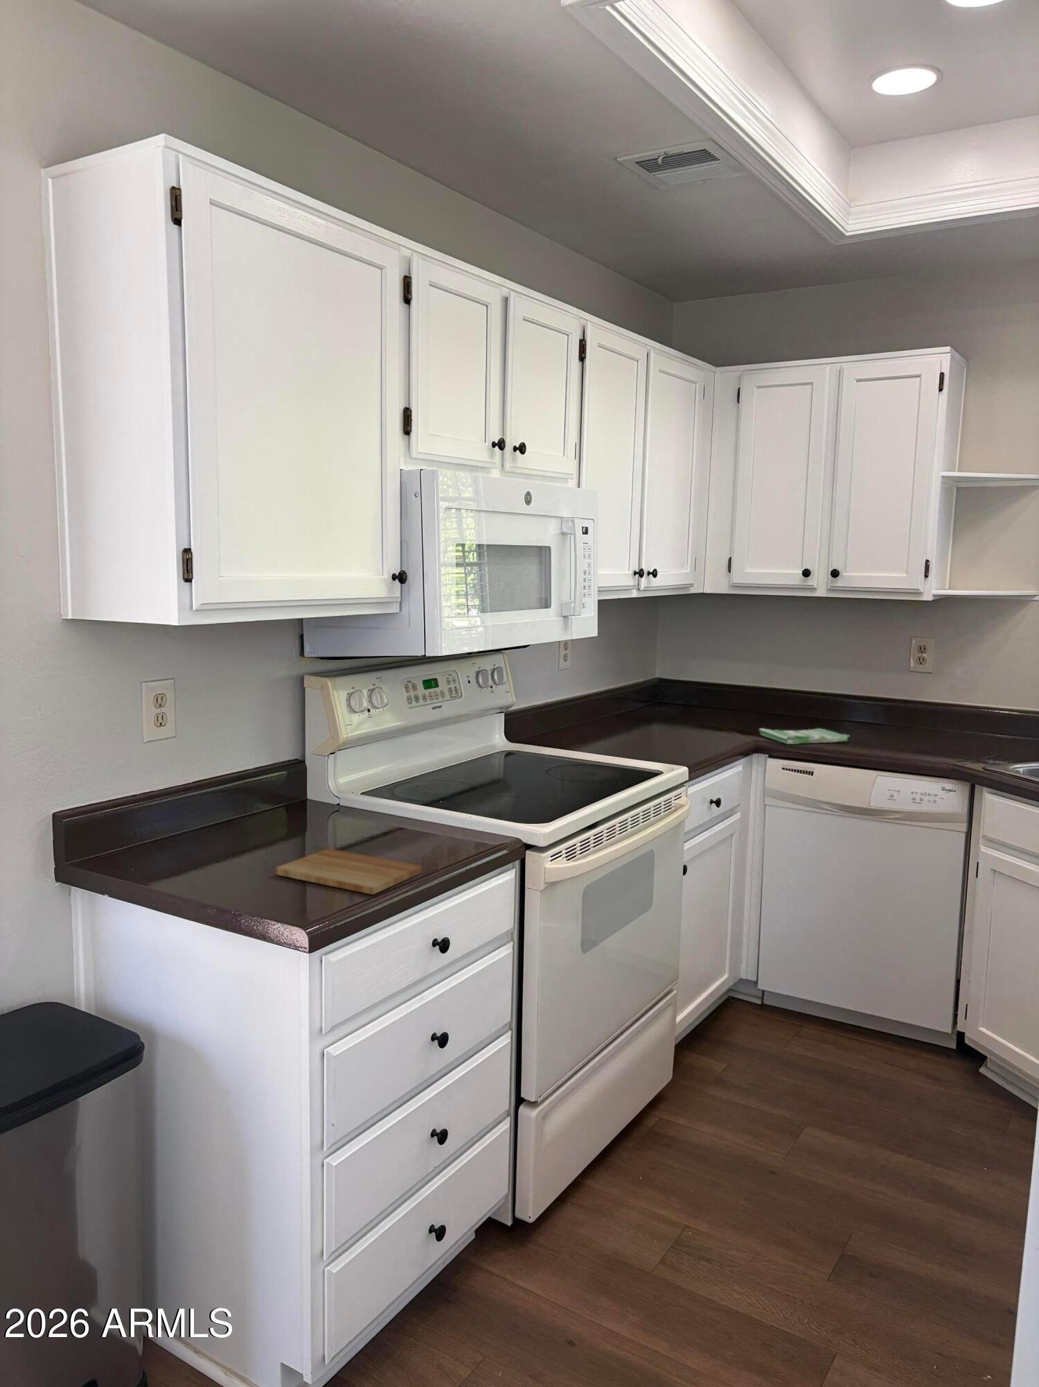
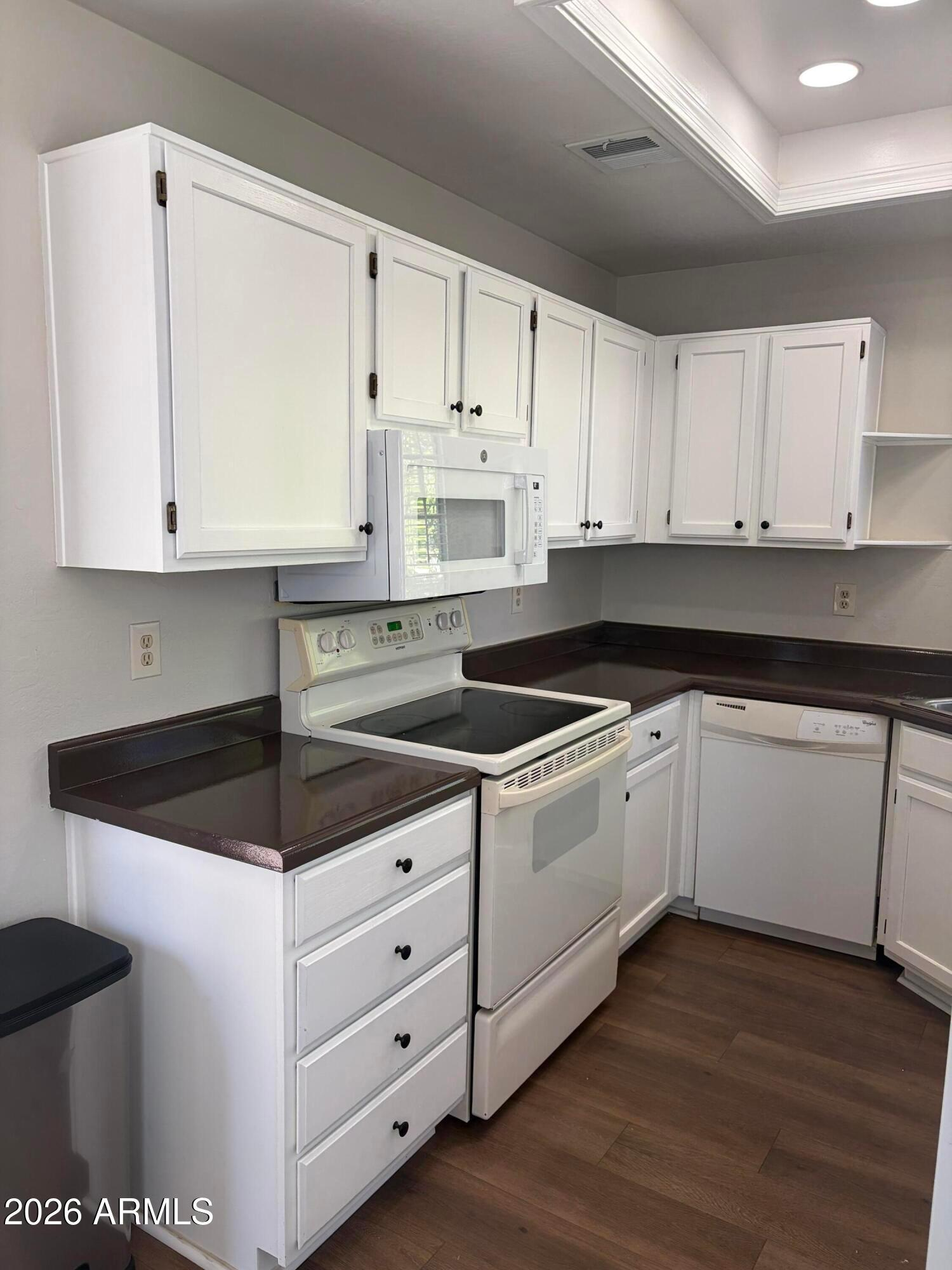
- dish towel (803, 734)
- cutting board (349, 869)
